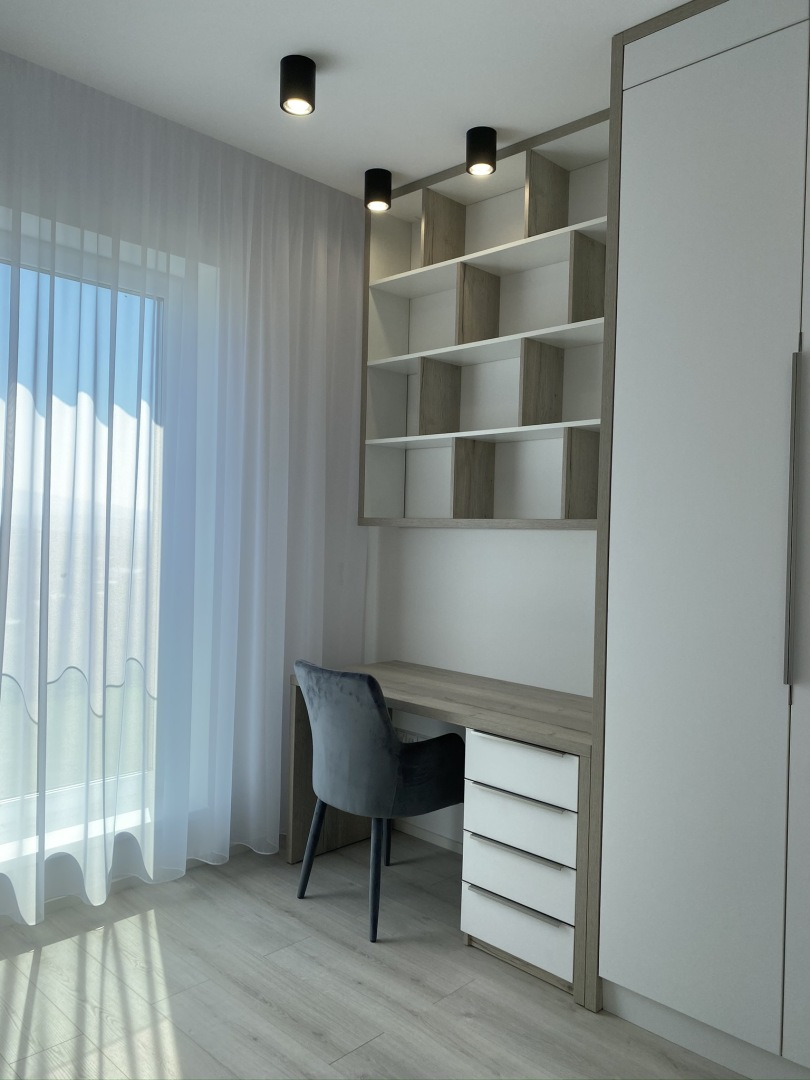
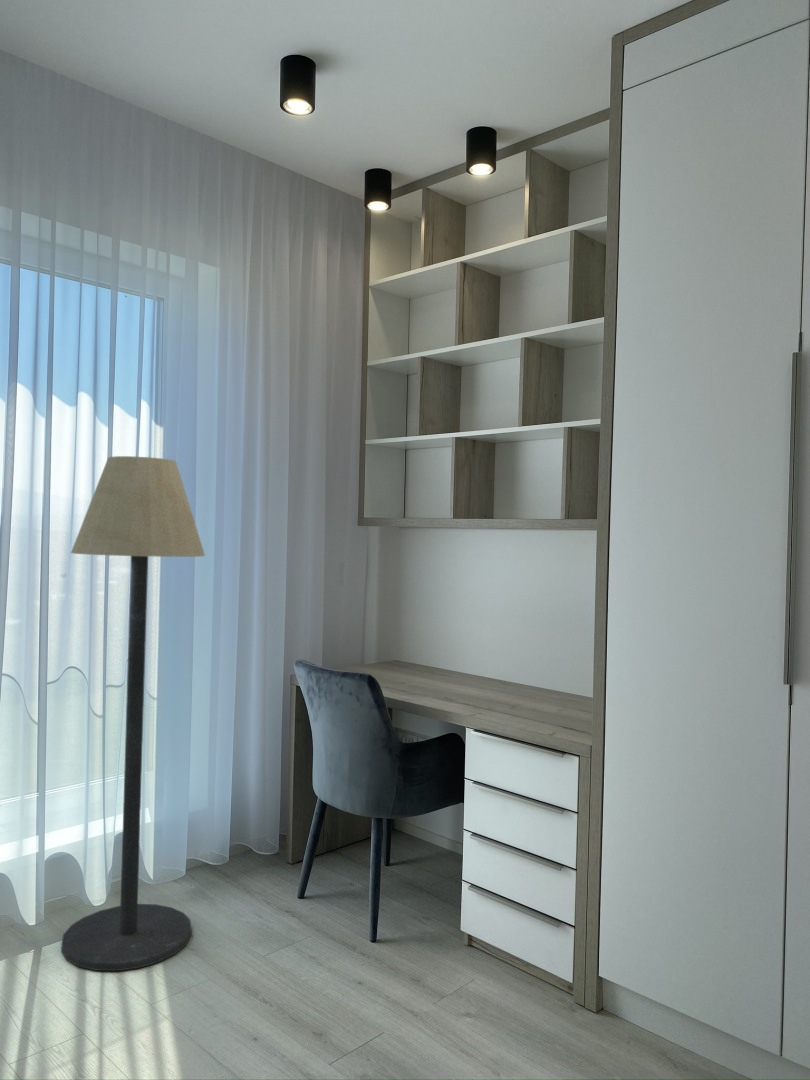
+ floor lamp (135, 699)
